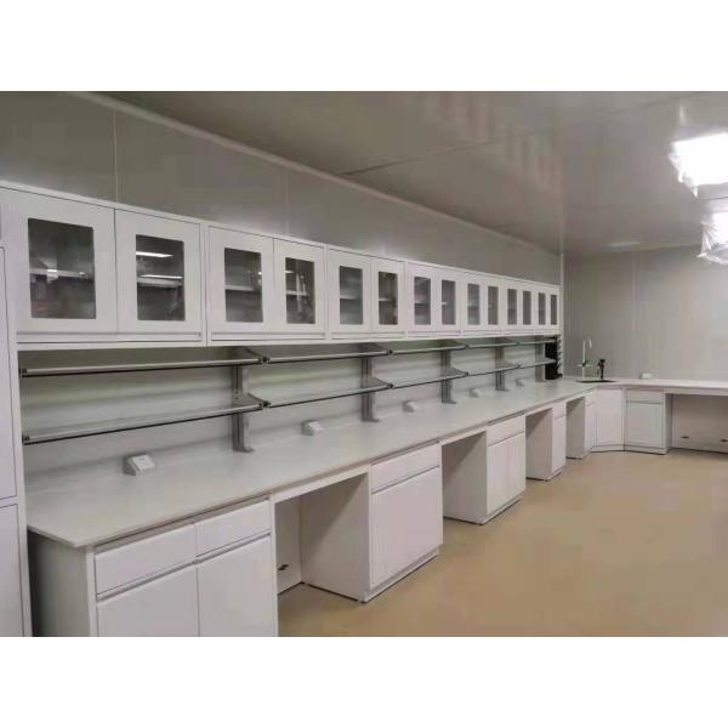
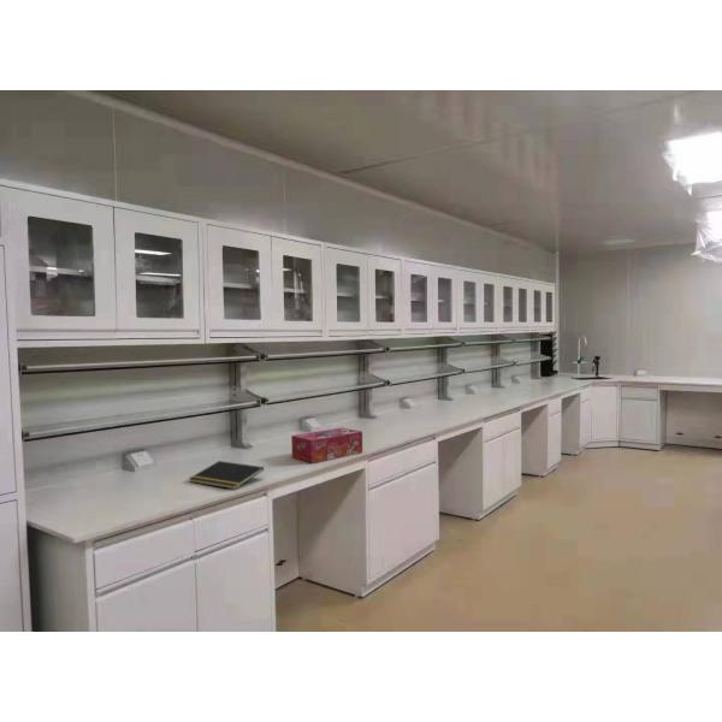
+ tissue box (327, 444)
+ notepad (226, 474)
